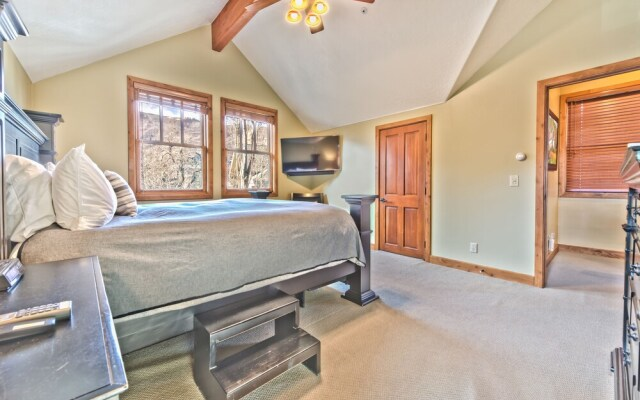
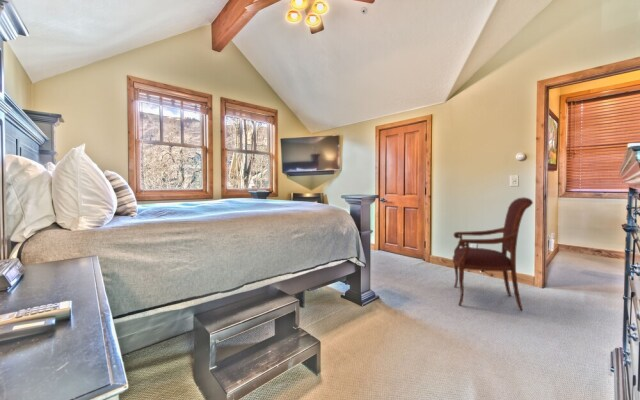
+ armchair (483, 248)
